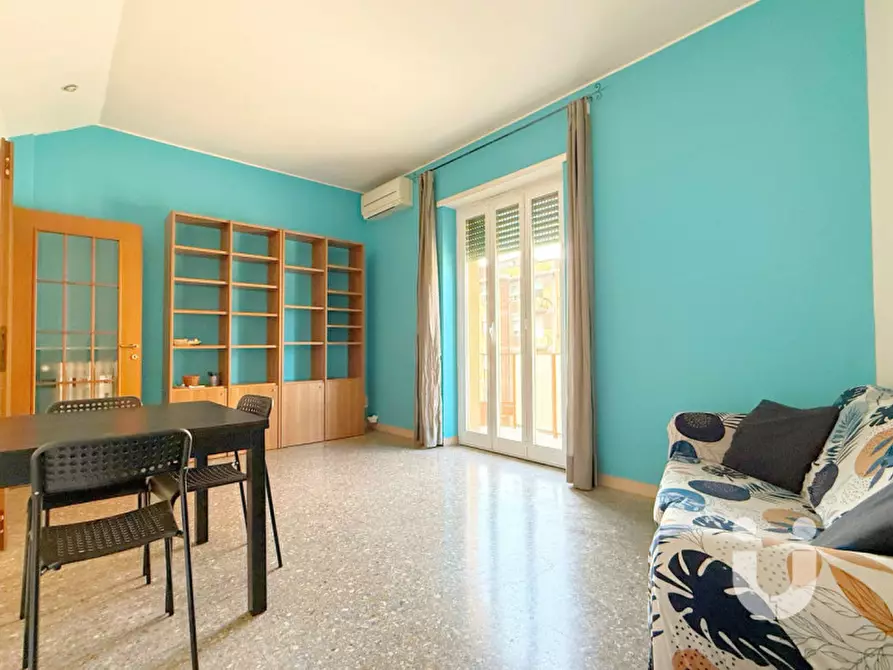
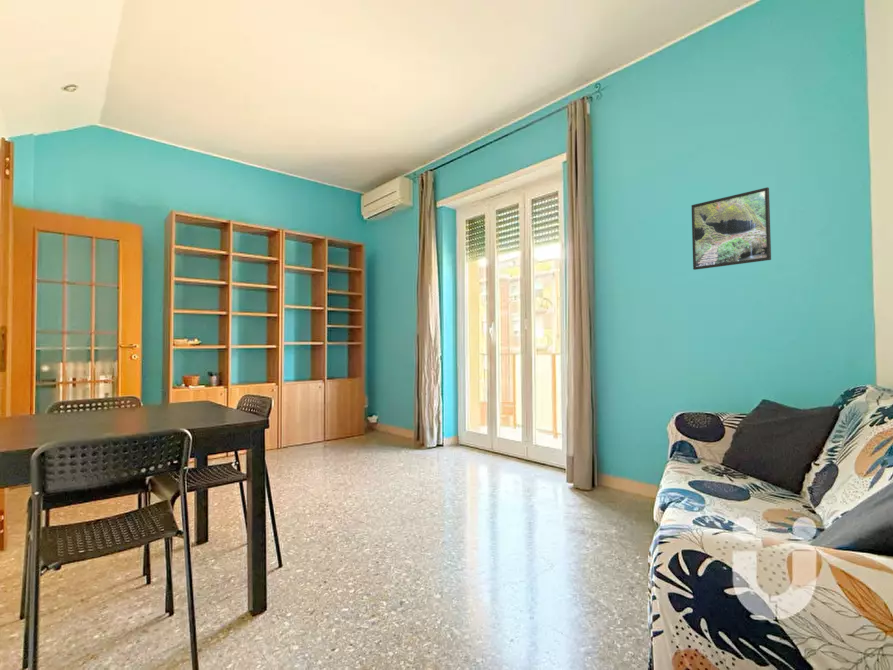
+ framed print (729, 230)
